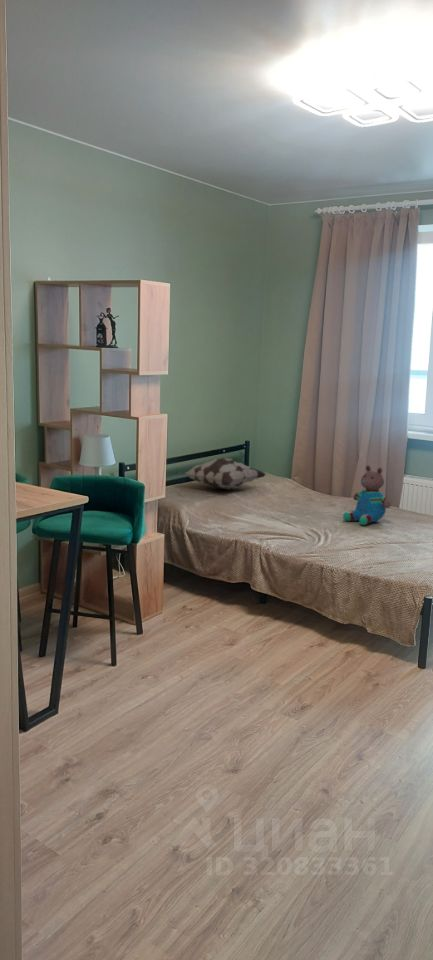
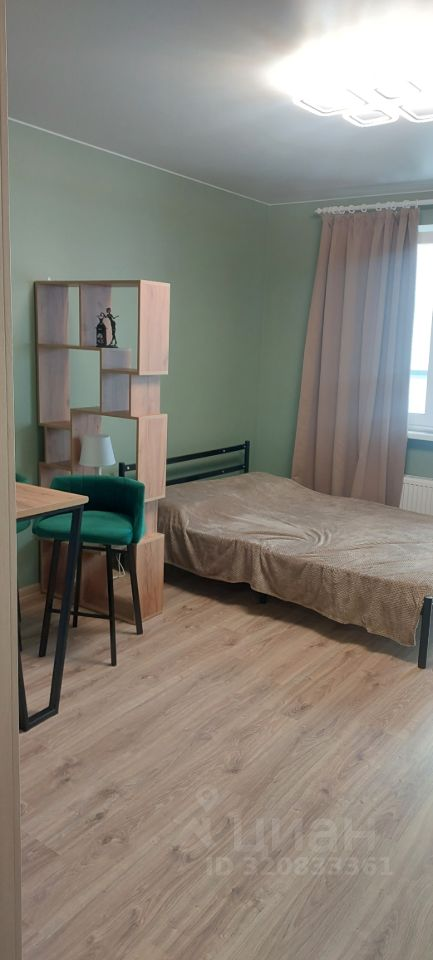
- teddy bear (366, 494)
- decorative pillow (221, 473)
